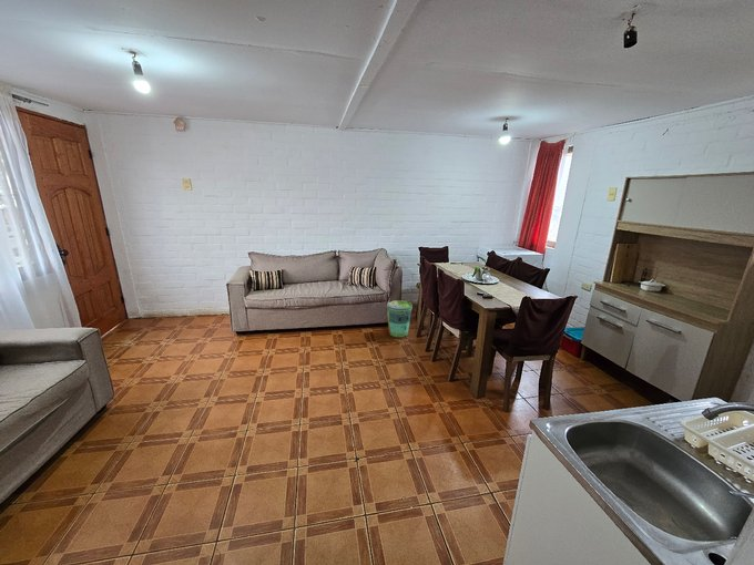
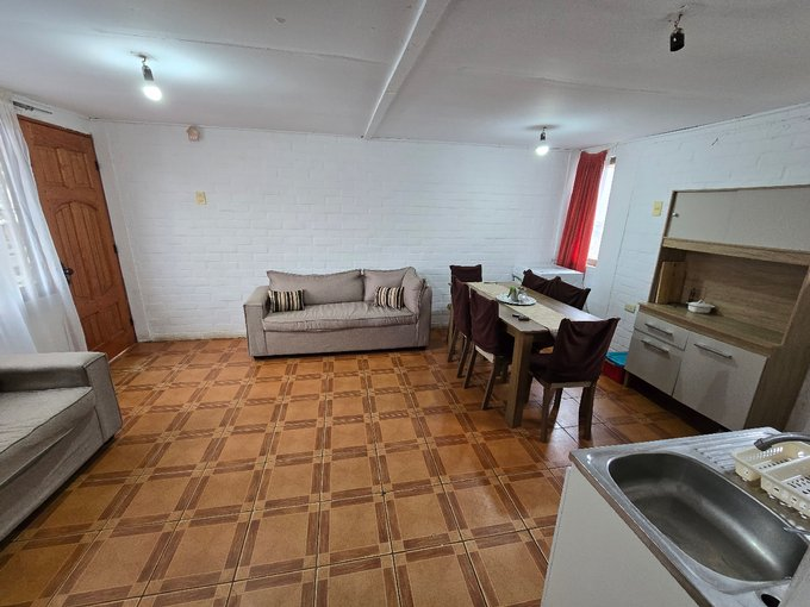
- trash can (398, 318)
